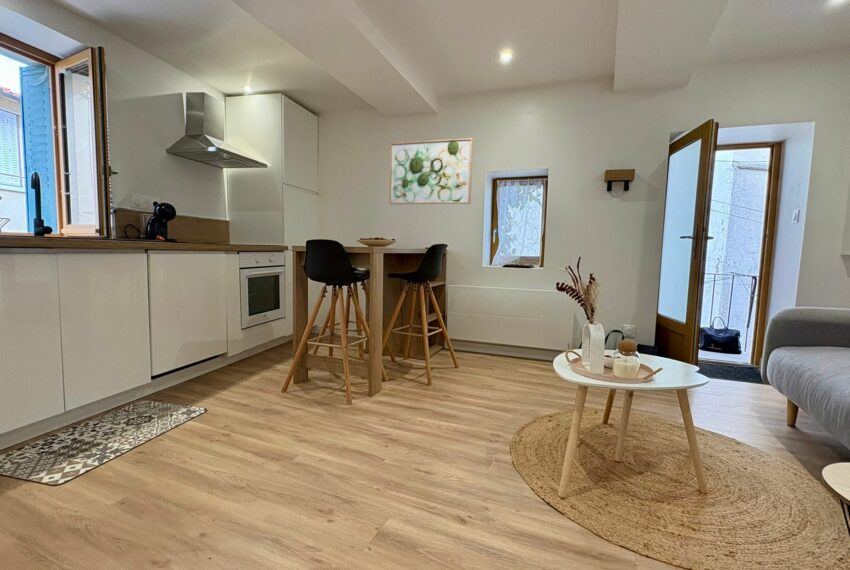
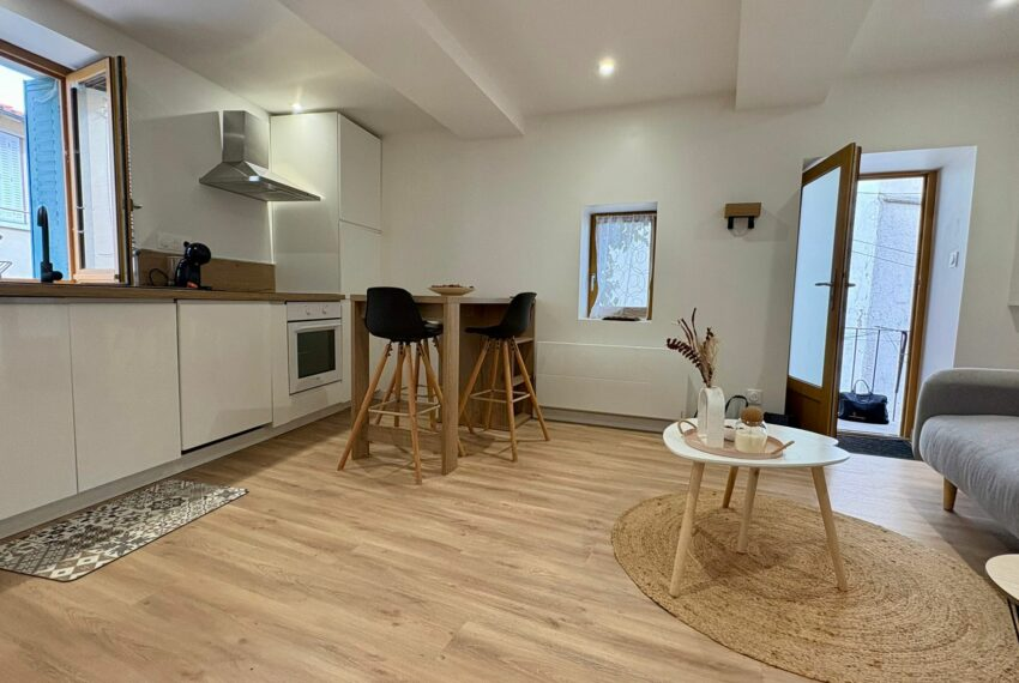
- wall art (429, 172)
